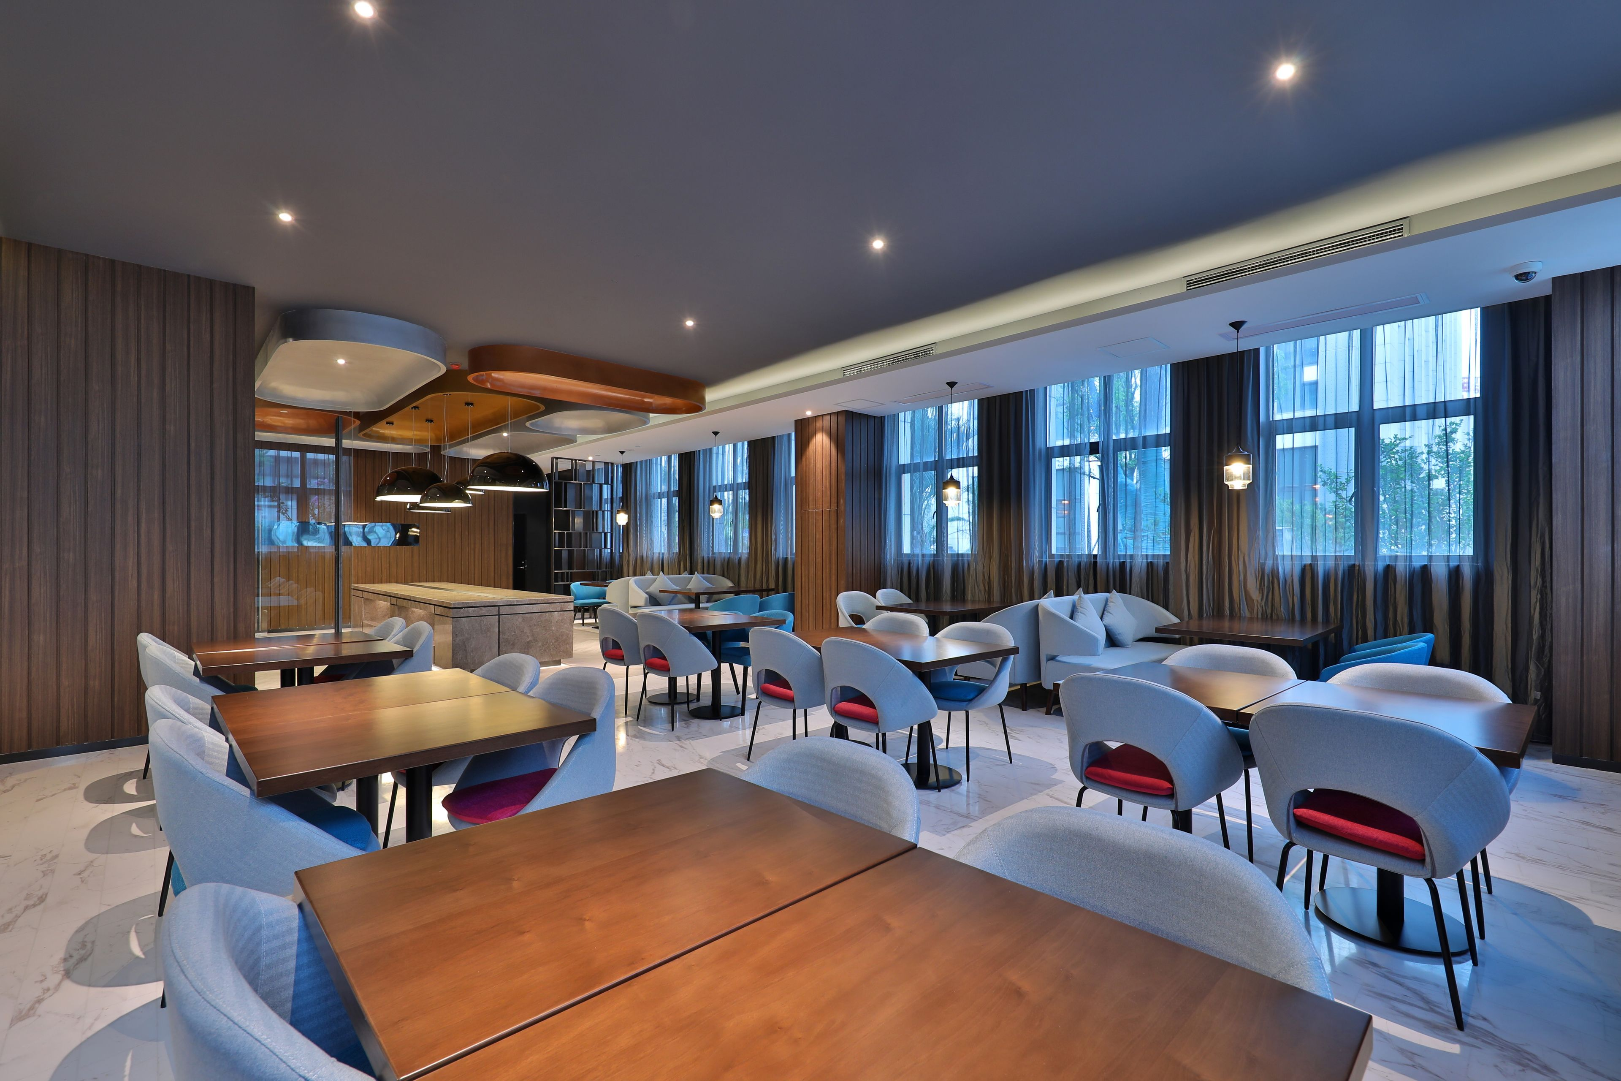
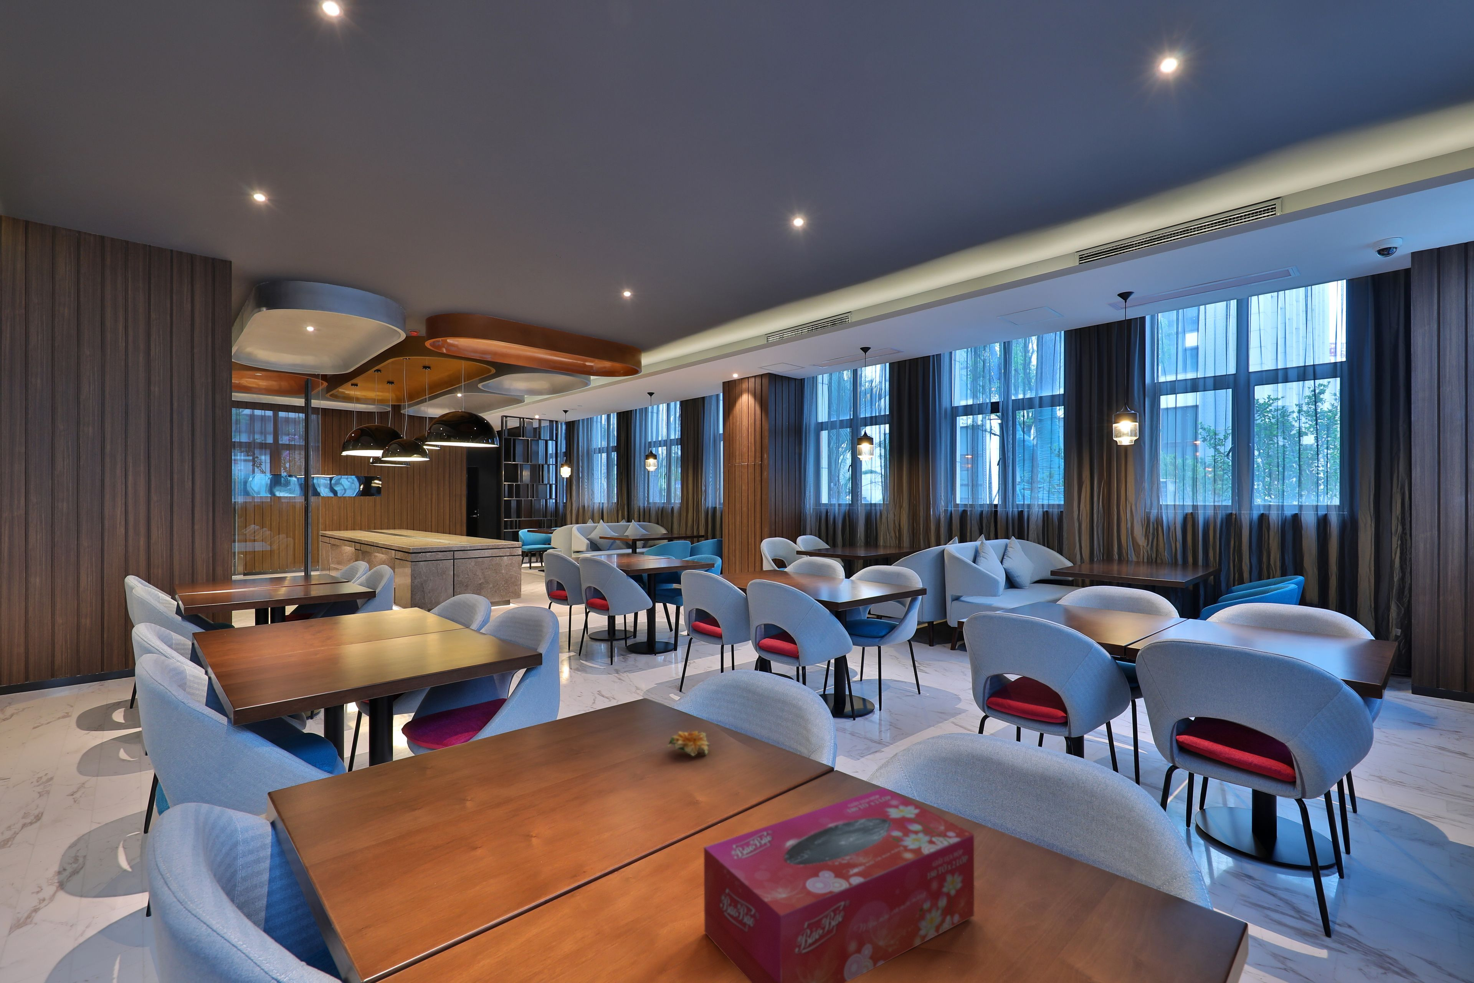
+ tissue box (841, 882)
+ flower (691, 738)
